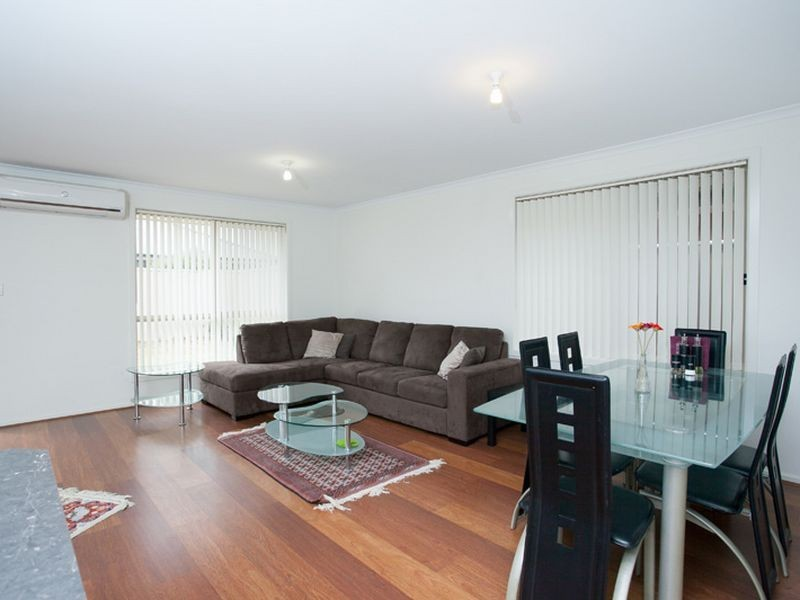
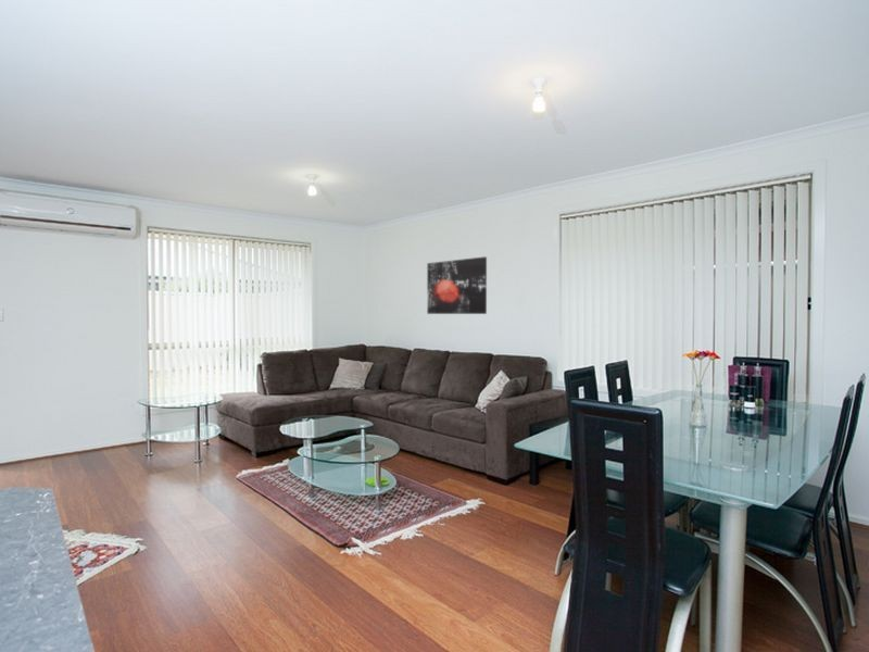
+ wall art (455, 287)
